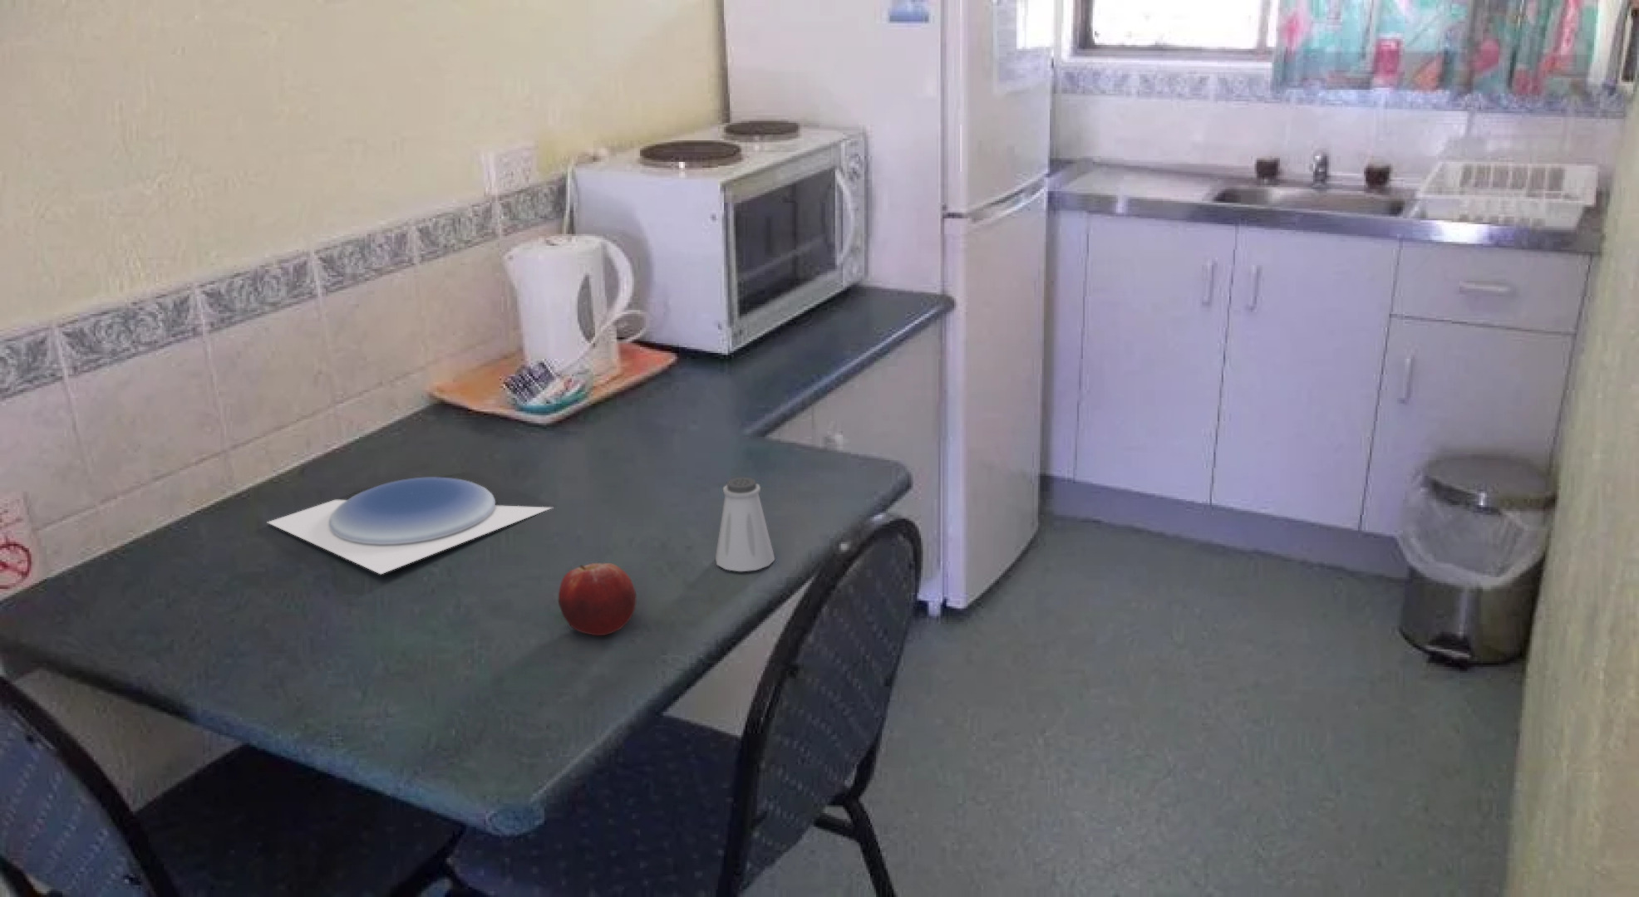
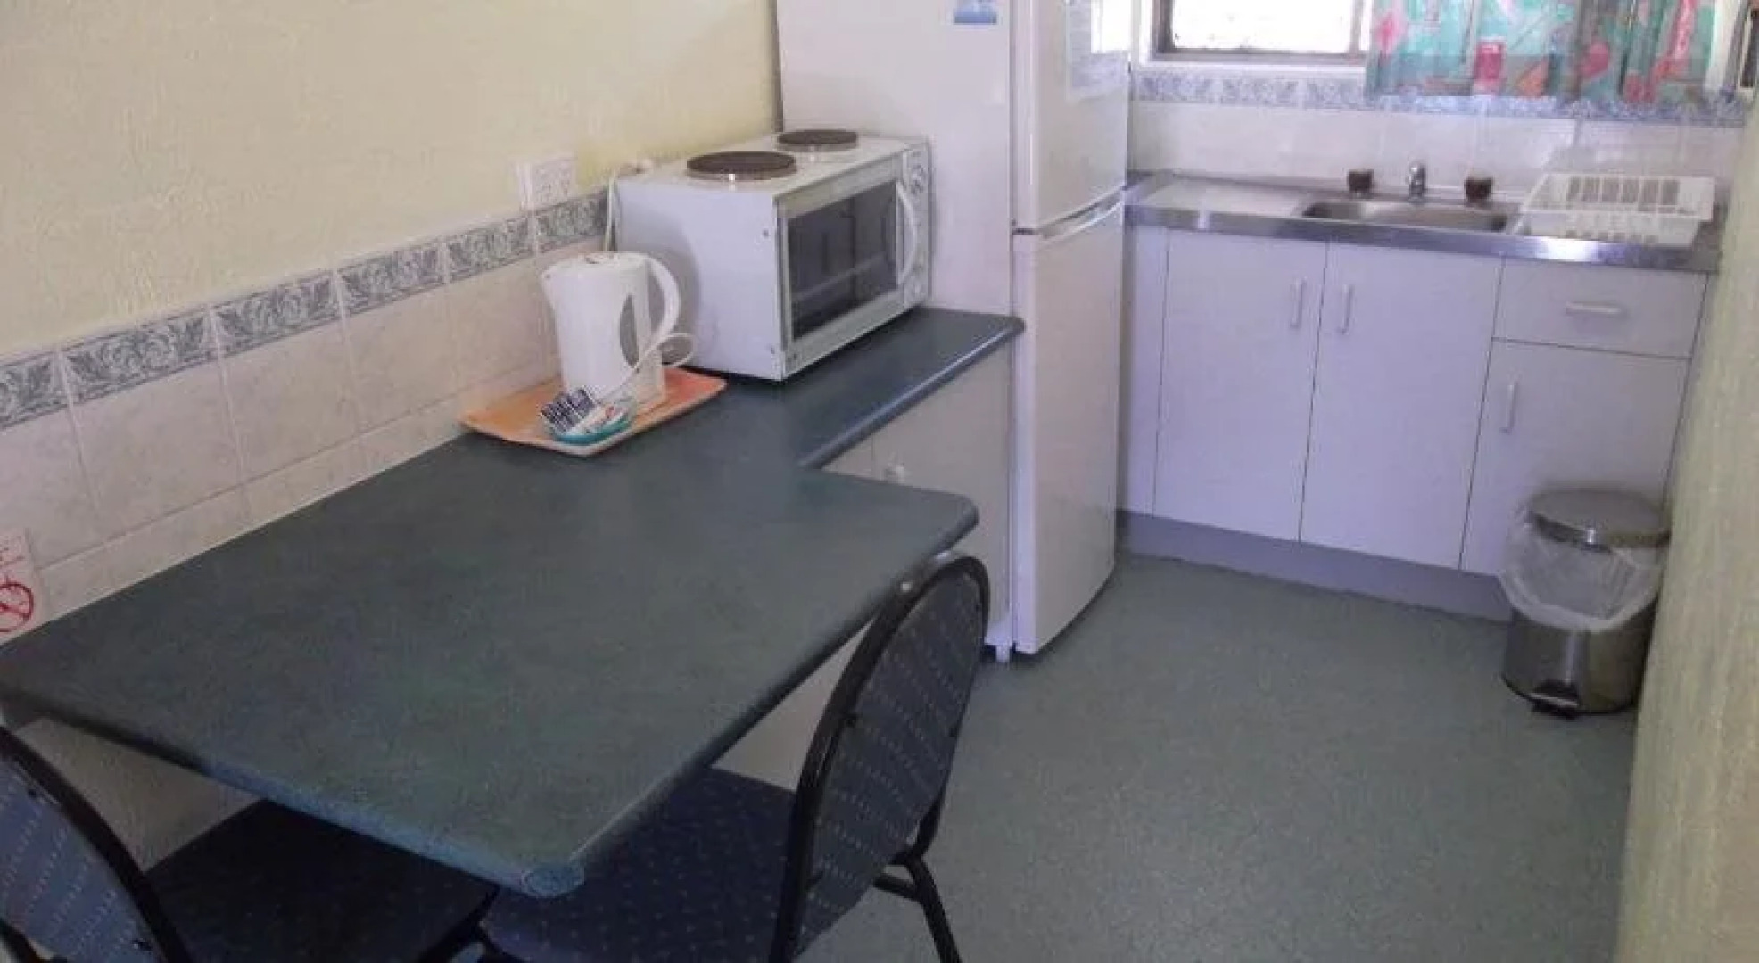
- saltshaker (743, 520)
- fruit (597, 597)
- plate (411, 504)
